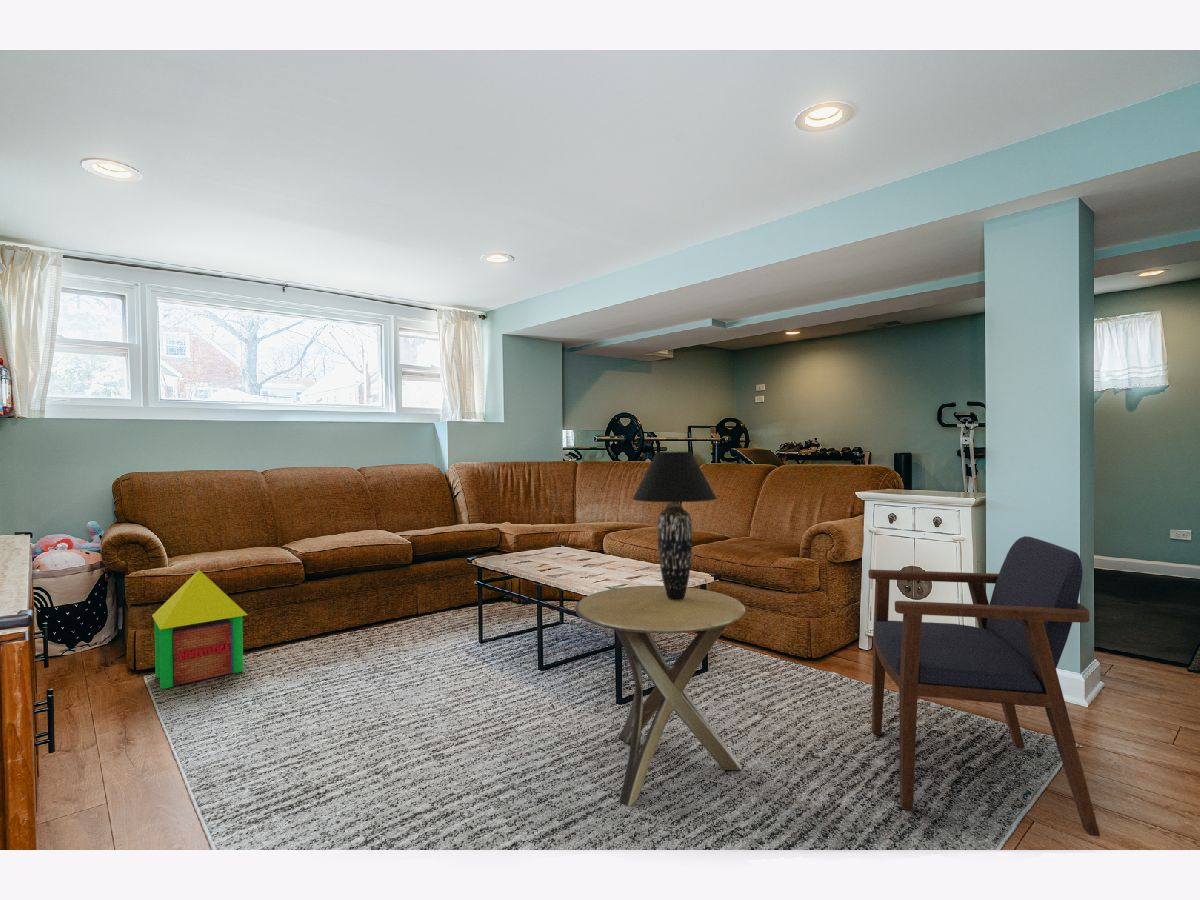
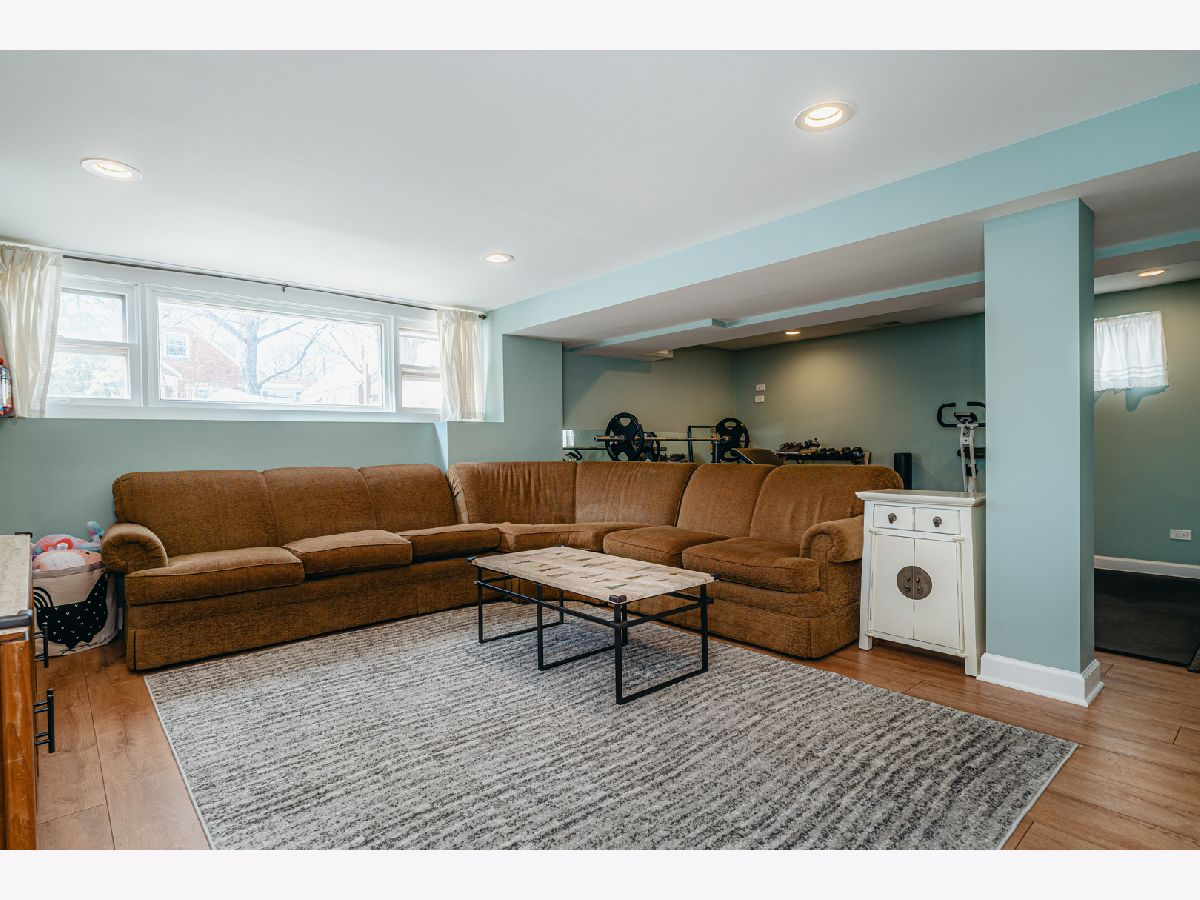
- side table (660, 685)
- table lamp (674, 524)
- toy house (199, 621)
- armchair (966, 658)
